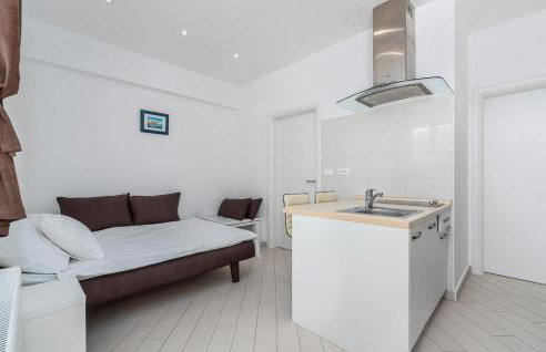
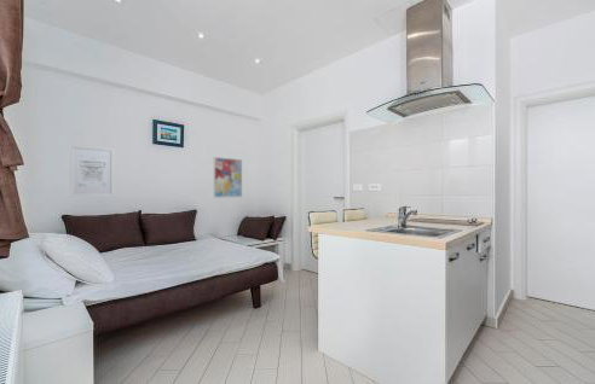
+ wall art (92, 171)
+ wall art (227, 178)
